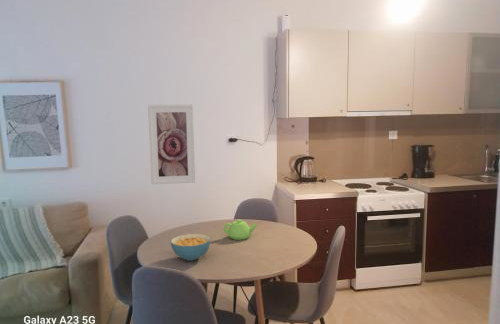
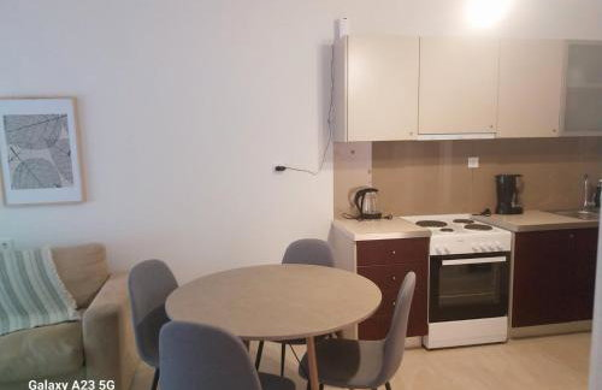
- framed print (172, 144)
- cereal bowl (191, 249)
- teapot (240, 228)
